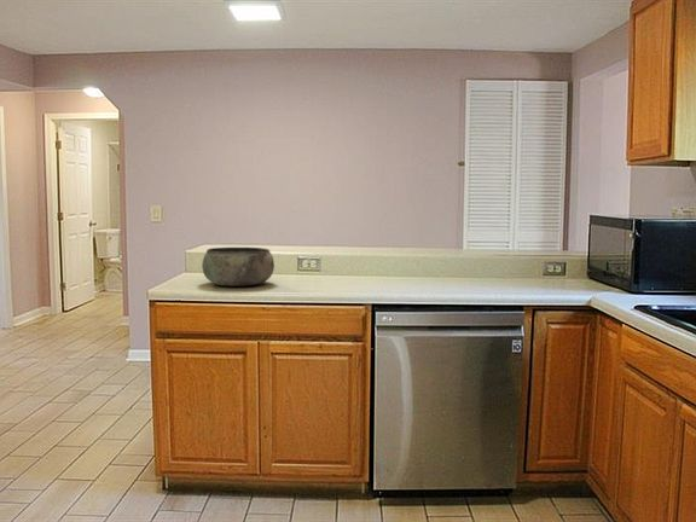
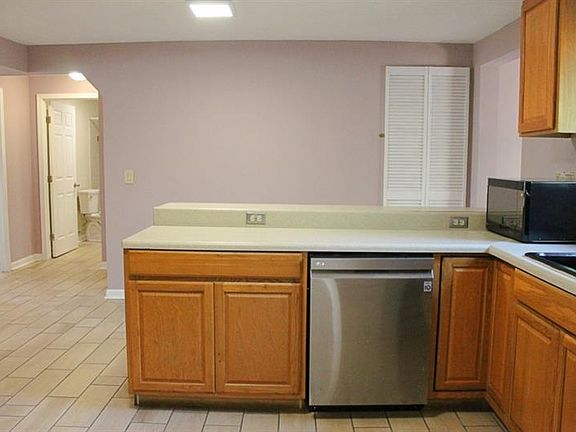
- bowl (238, 266)
